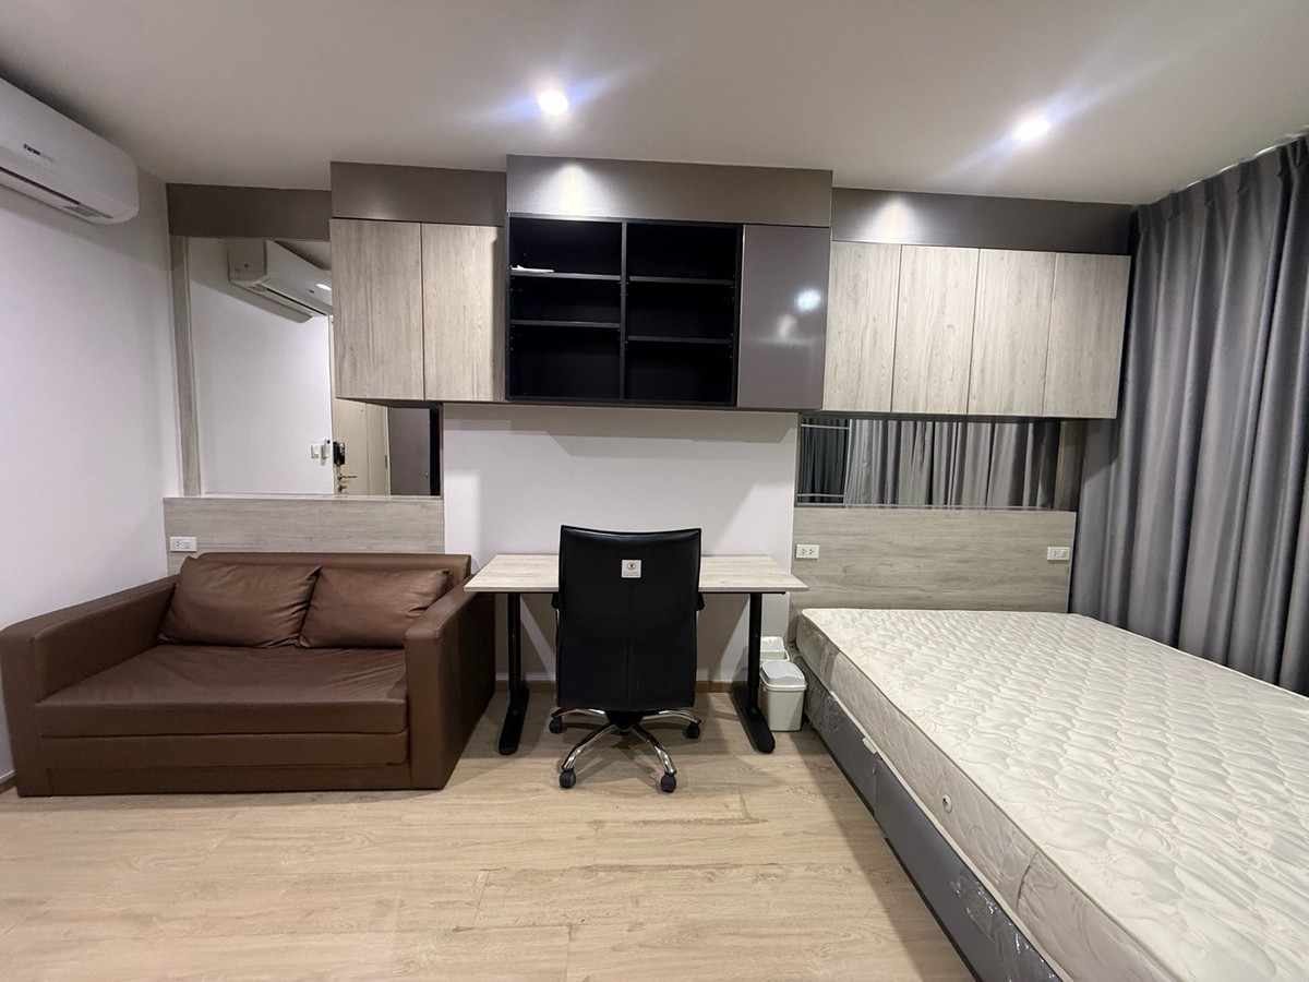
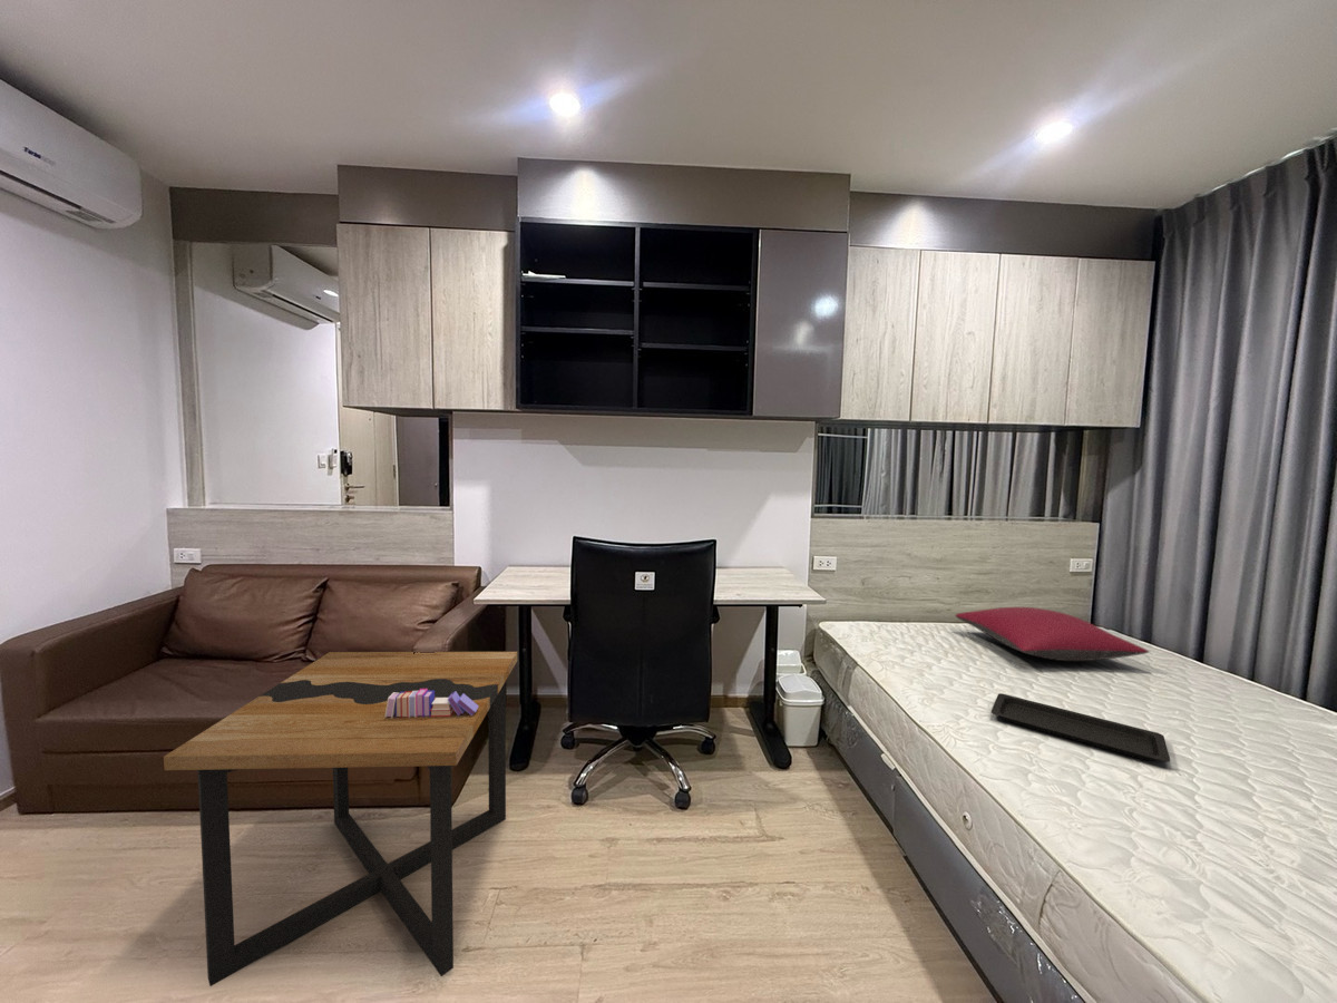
+ serving tray (1073, 726)
+ pillow (1042, 631)
+ side table (382, 766)
+ books (432, 702)
